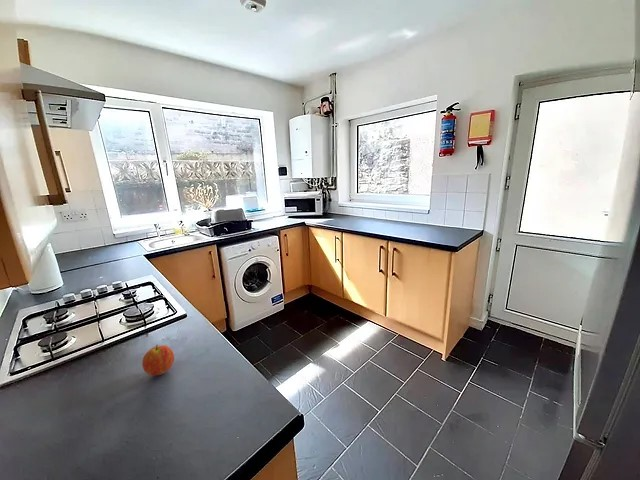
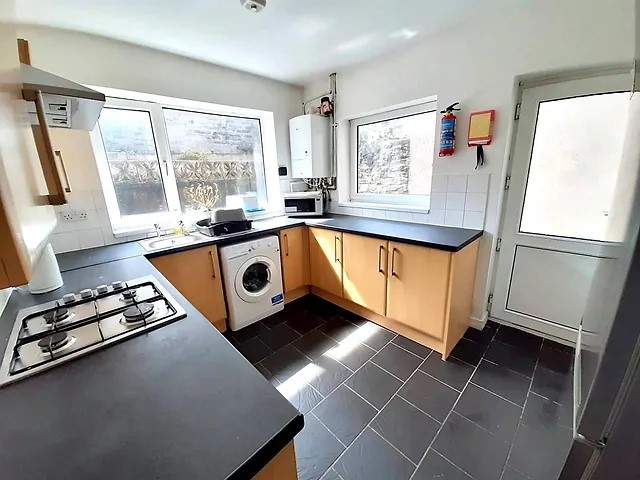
- fruit (158, 358)
